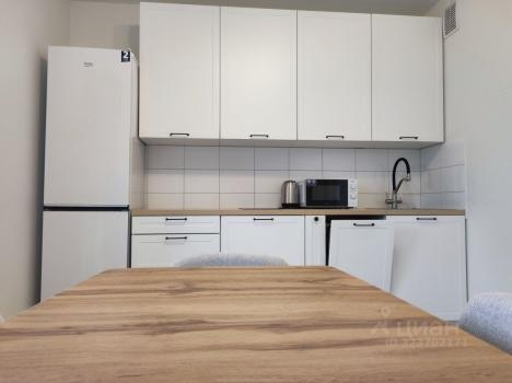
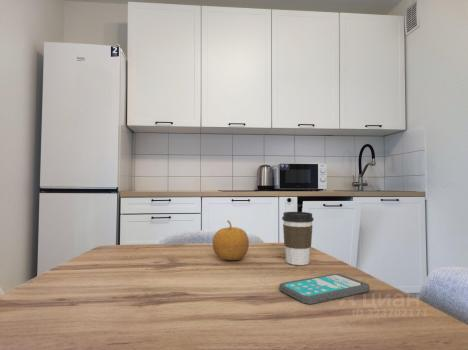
+ fruit (230, 239)
+ smartphone (324, 286)
+ coffee cup (297, 237)
